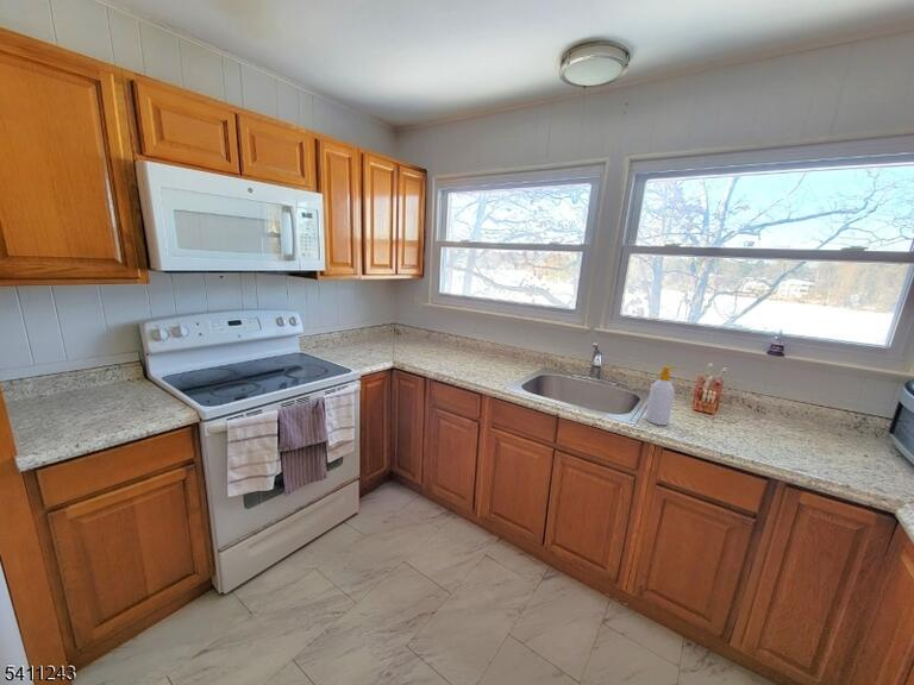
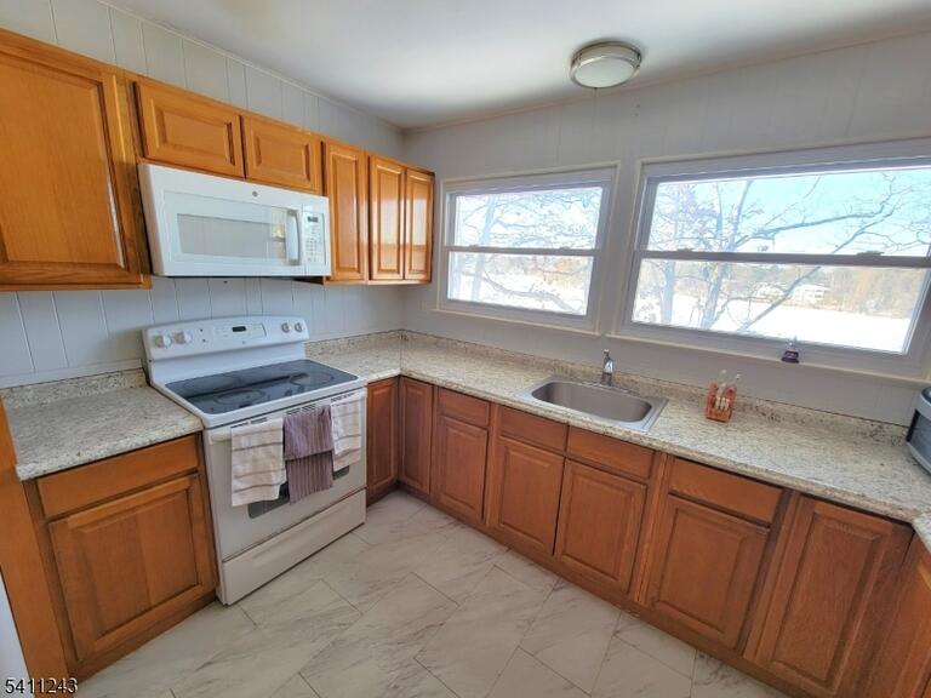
- soap bottle (662, 394)
